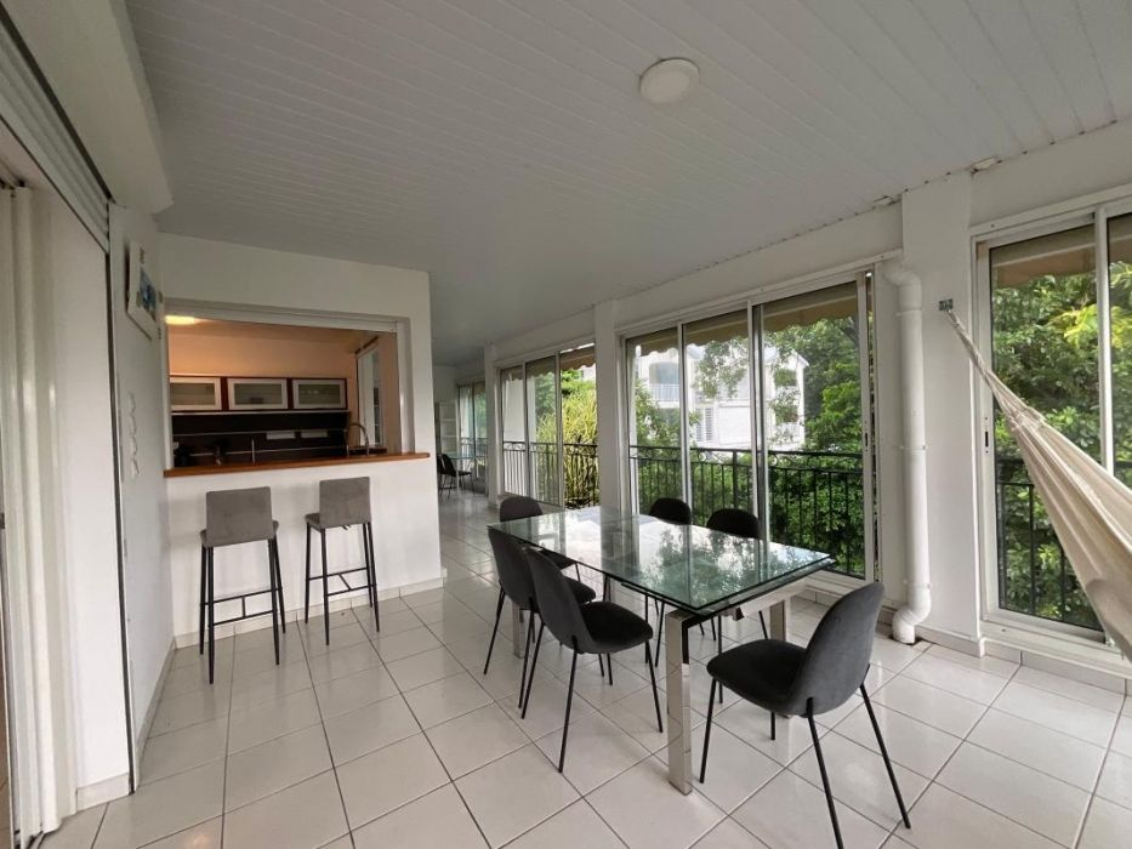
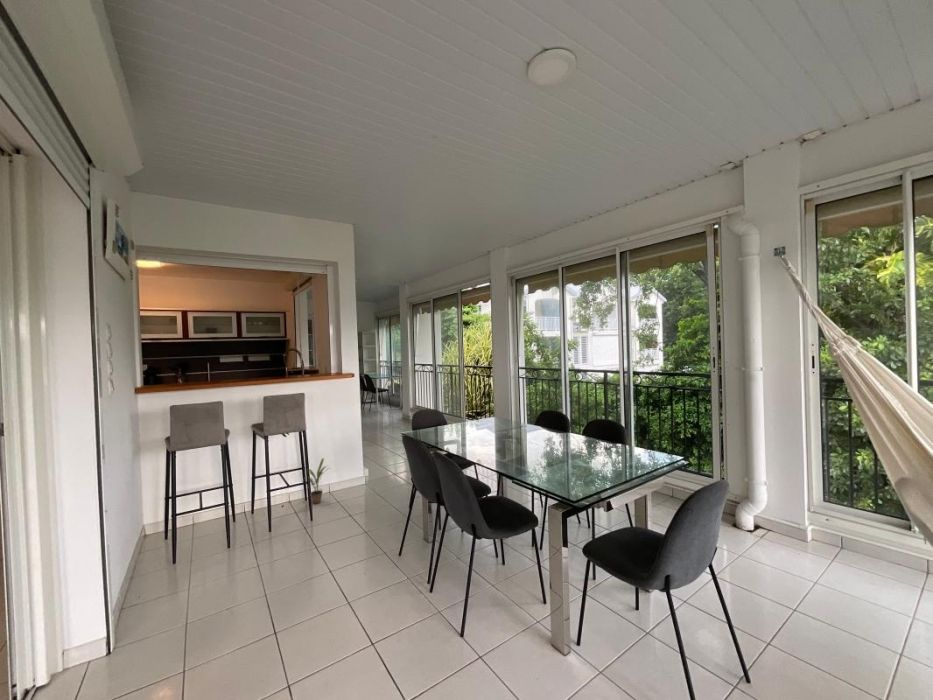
+ potted plant (318, 482)
